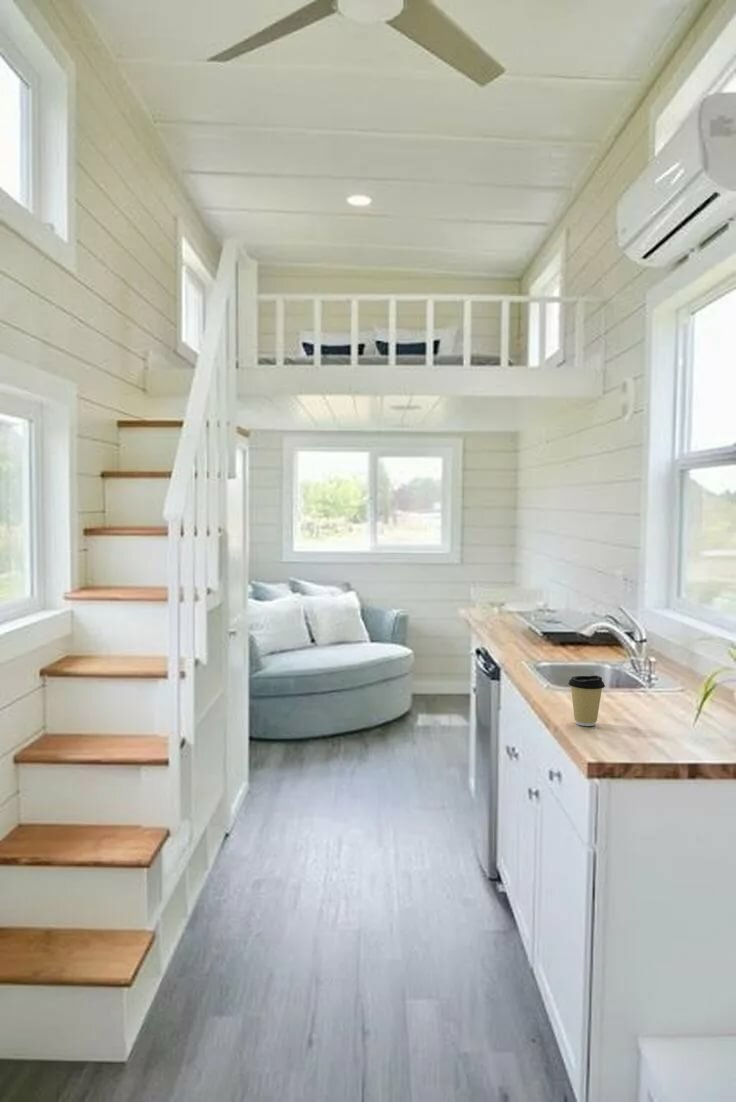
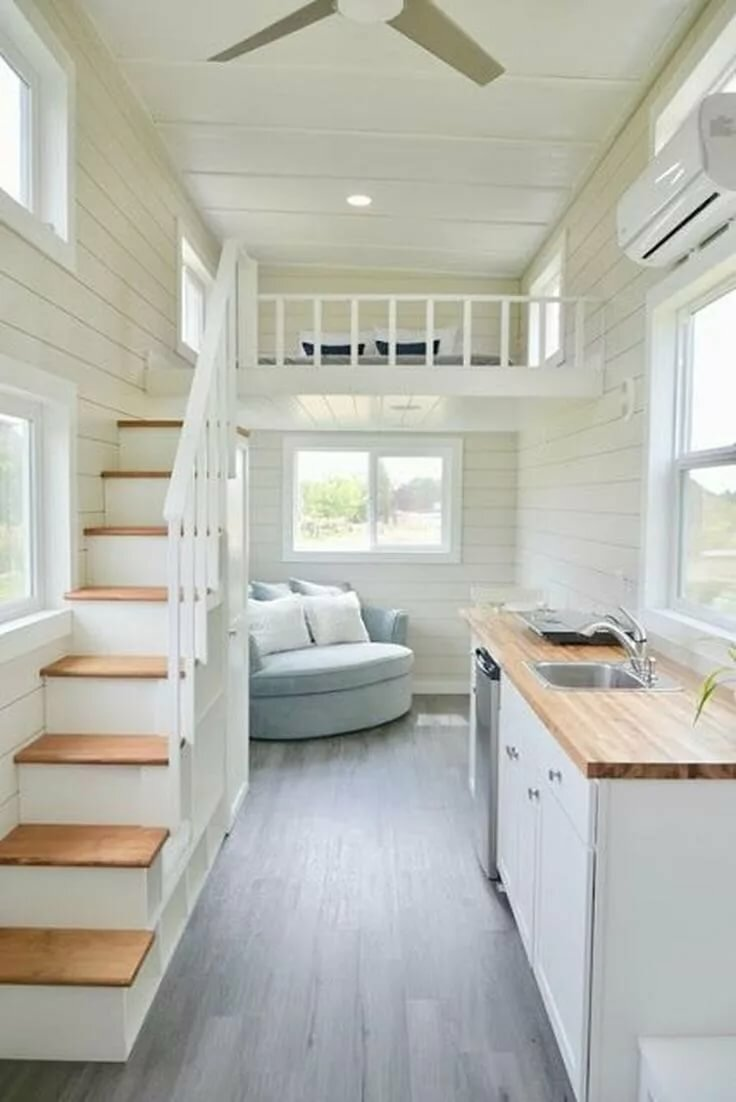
- coffee cup (586, 700)
